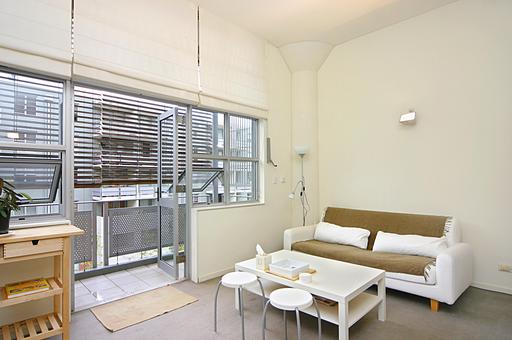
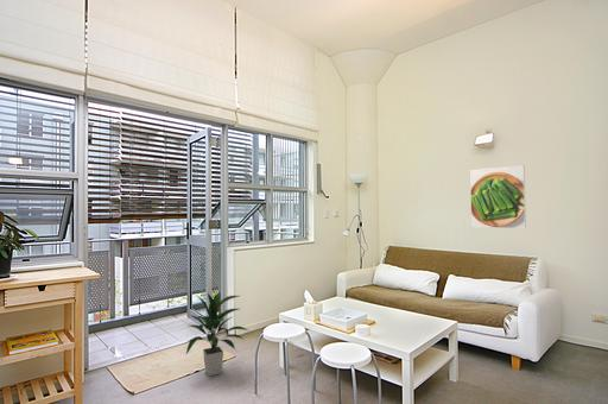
+ indoor plant (214, 329)
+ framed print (496, 197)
